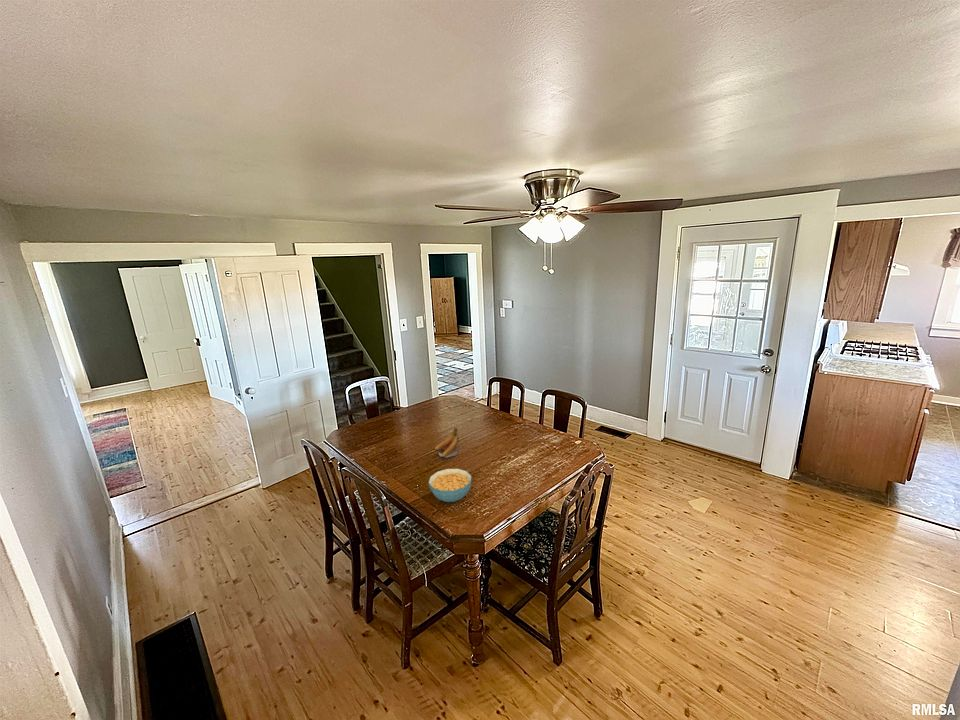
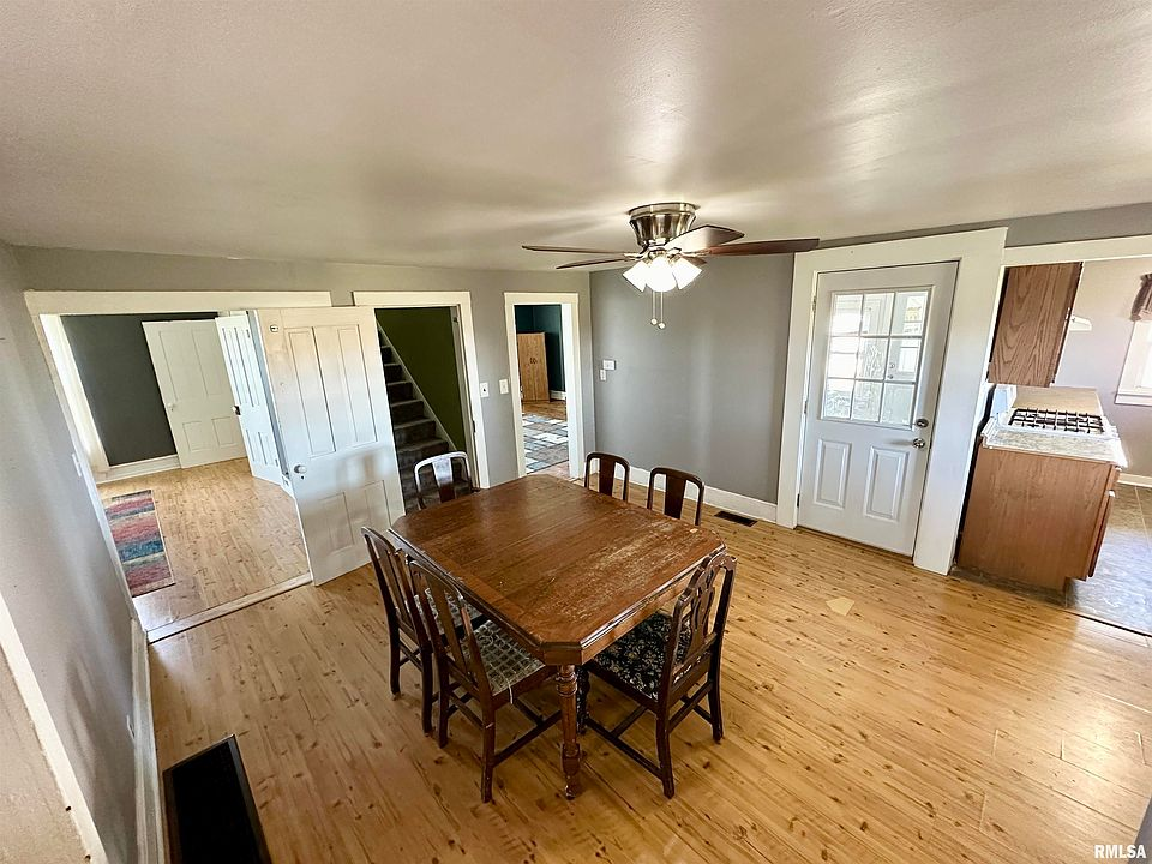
- banana (446, 442)
- cereal bowl (450, 488)
